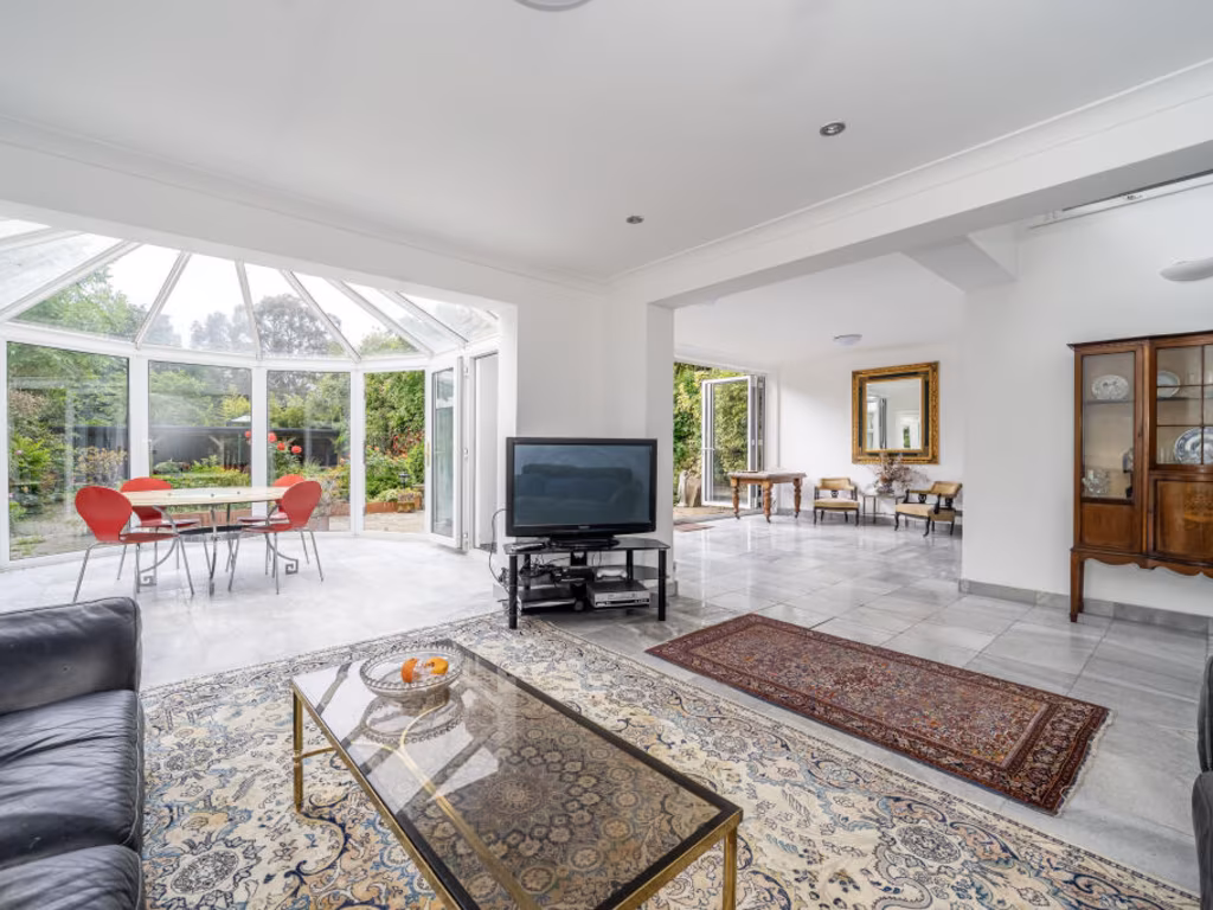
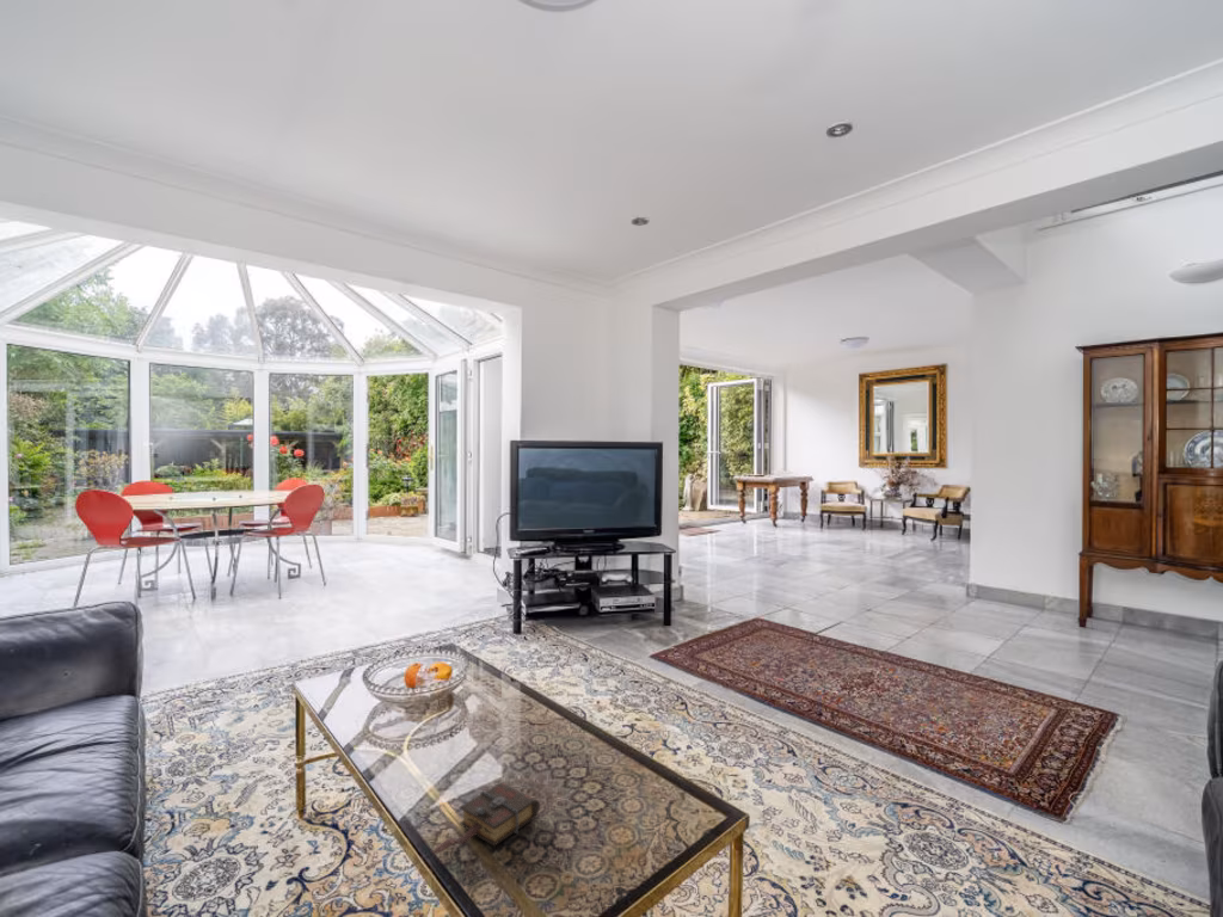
+ book (480, 821)
